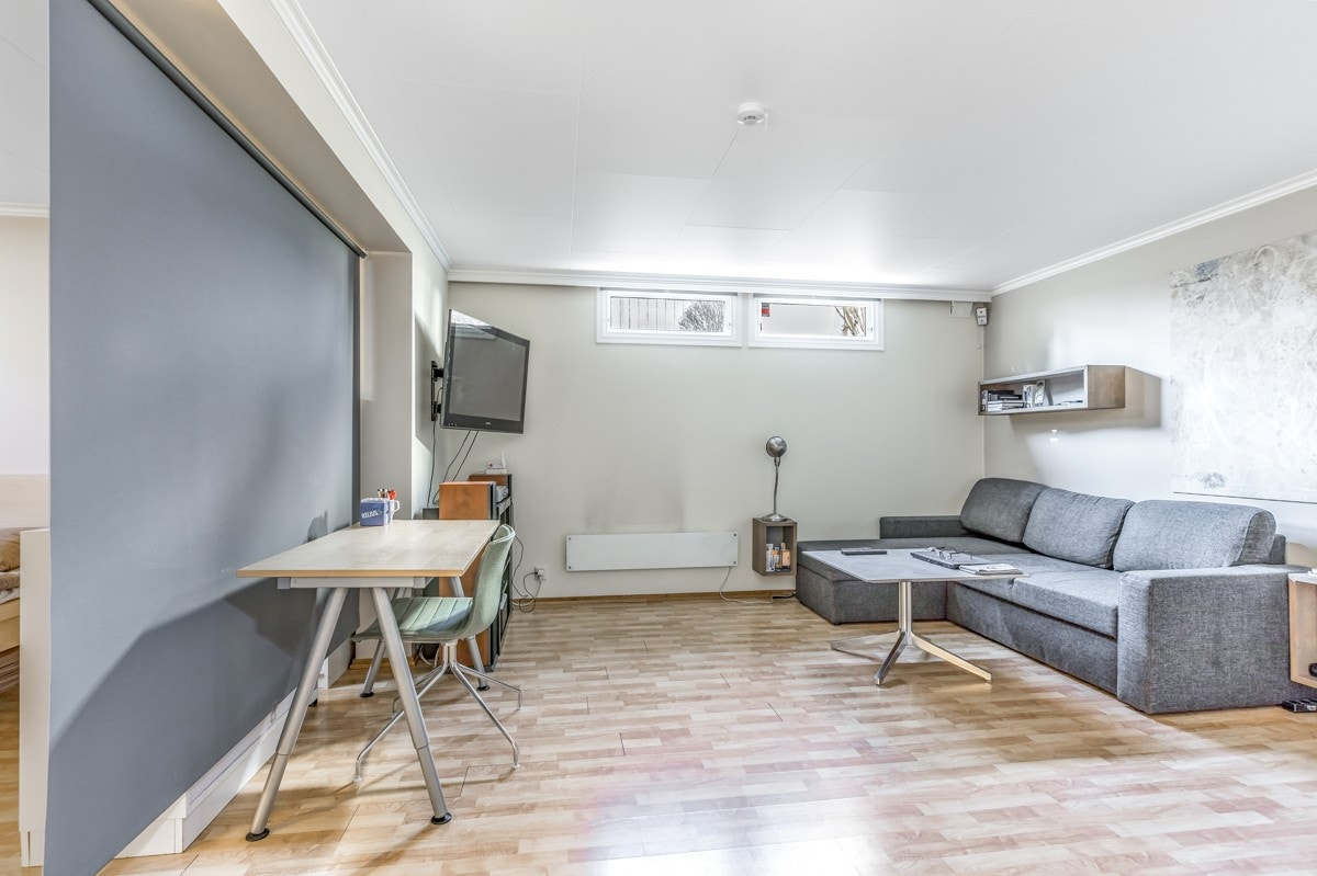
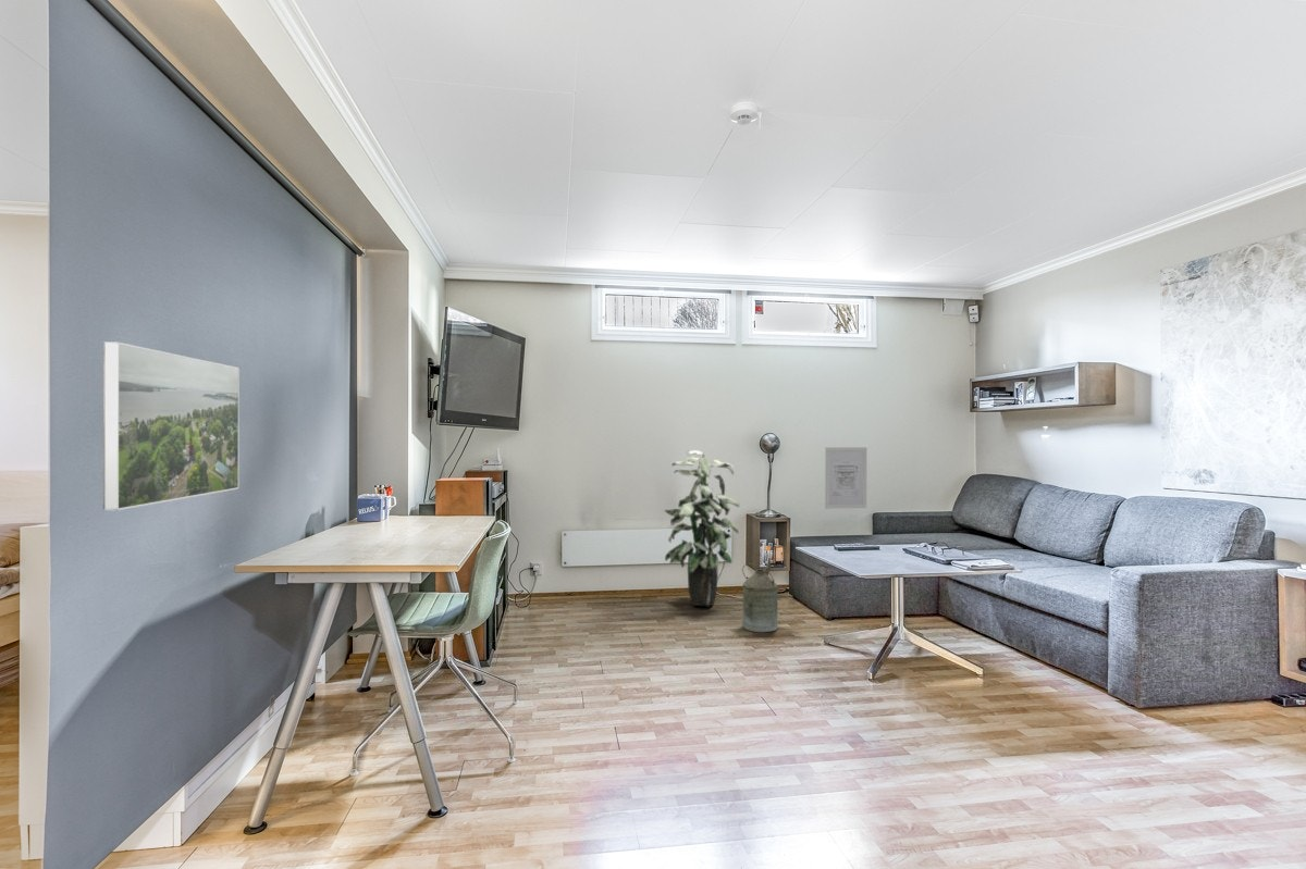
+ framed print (182, 426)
+ wall art (846, 477)
+ indoor plant (699, 526)
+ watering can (757, 594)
